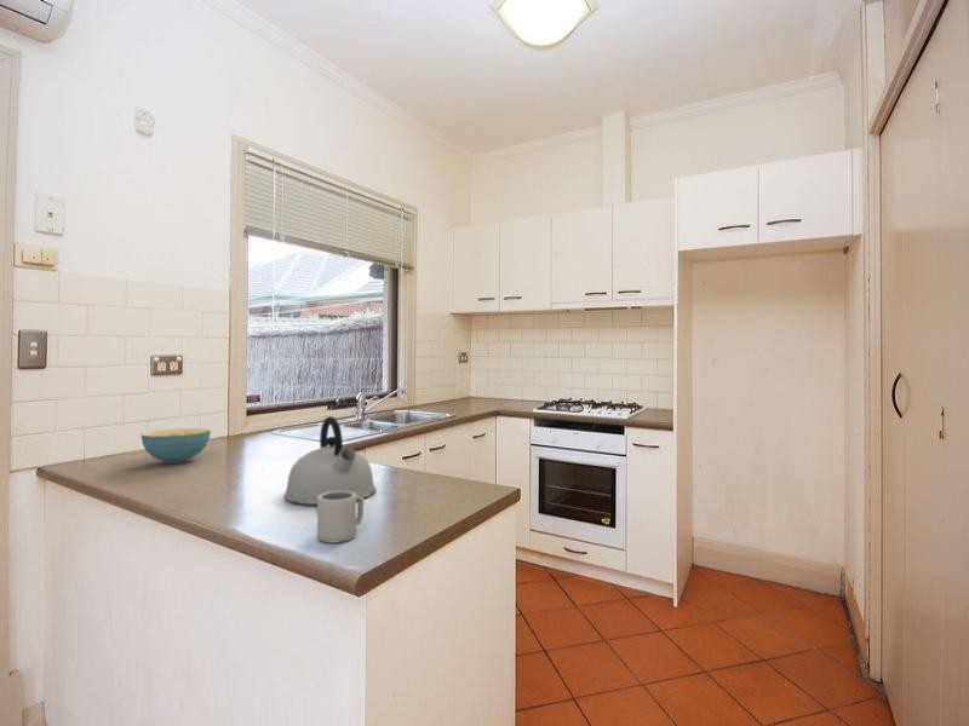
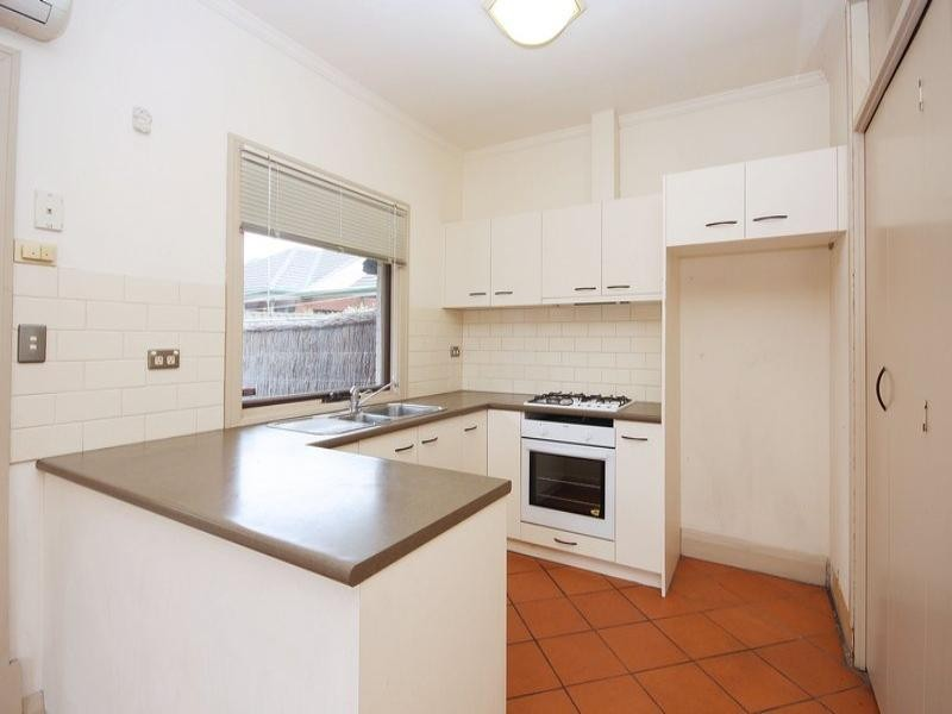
- kettle (332, 455)
- cereal bowl (176, 446)
- cup (342, 514)
